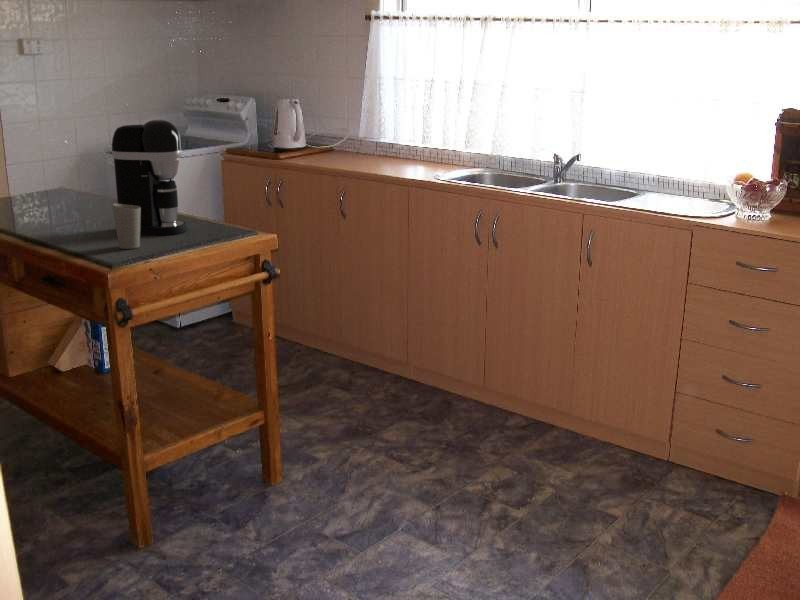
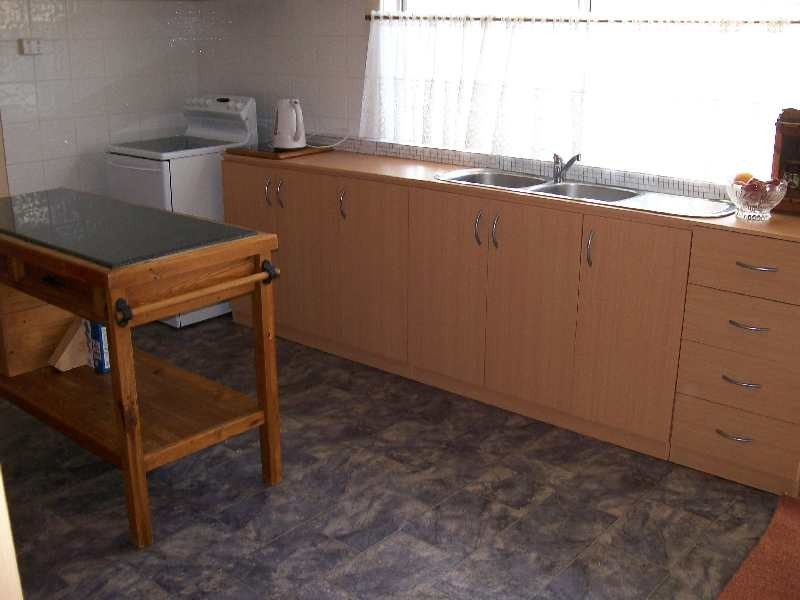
- cup (127, 225)
- coffee maker (148, 176)
